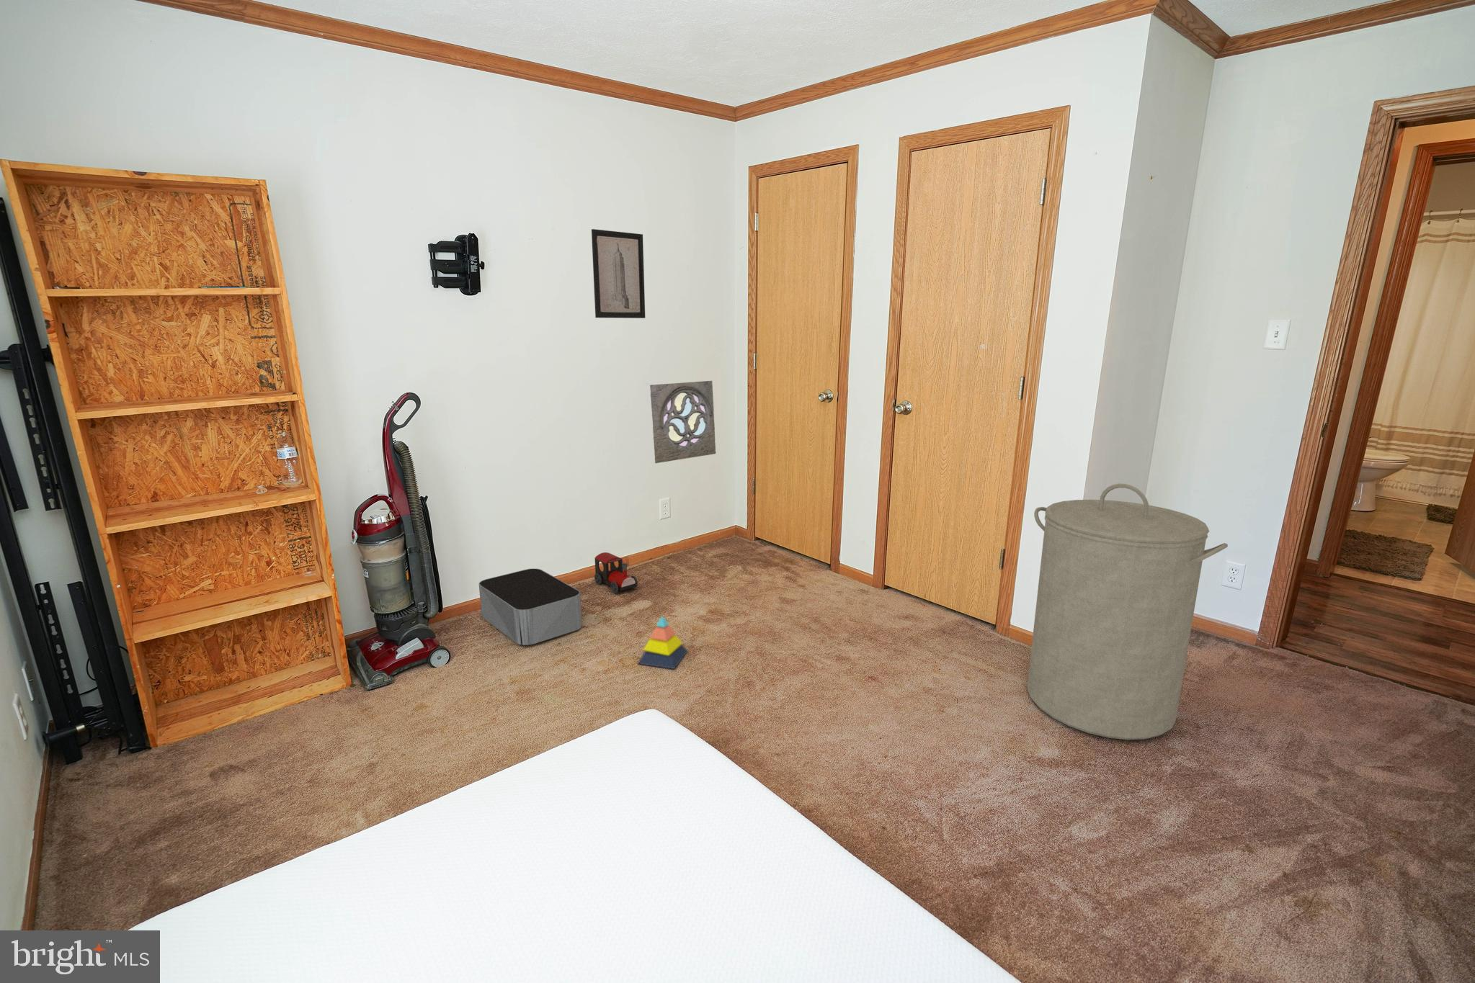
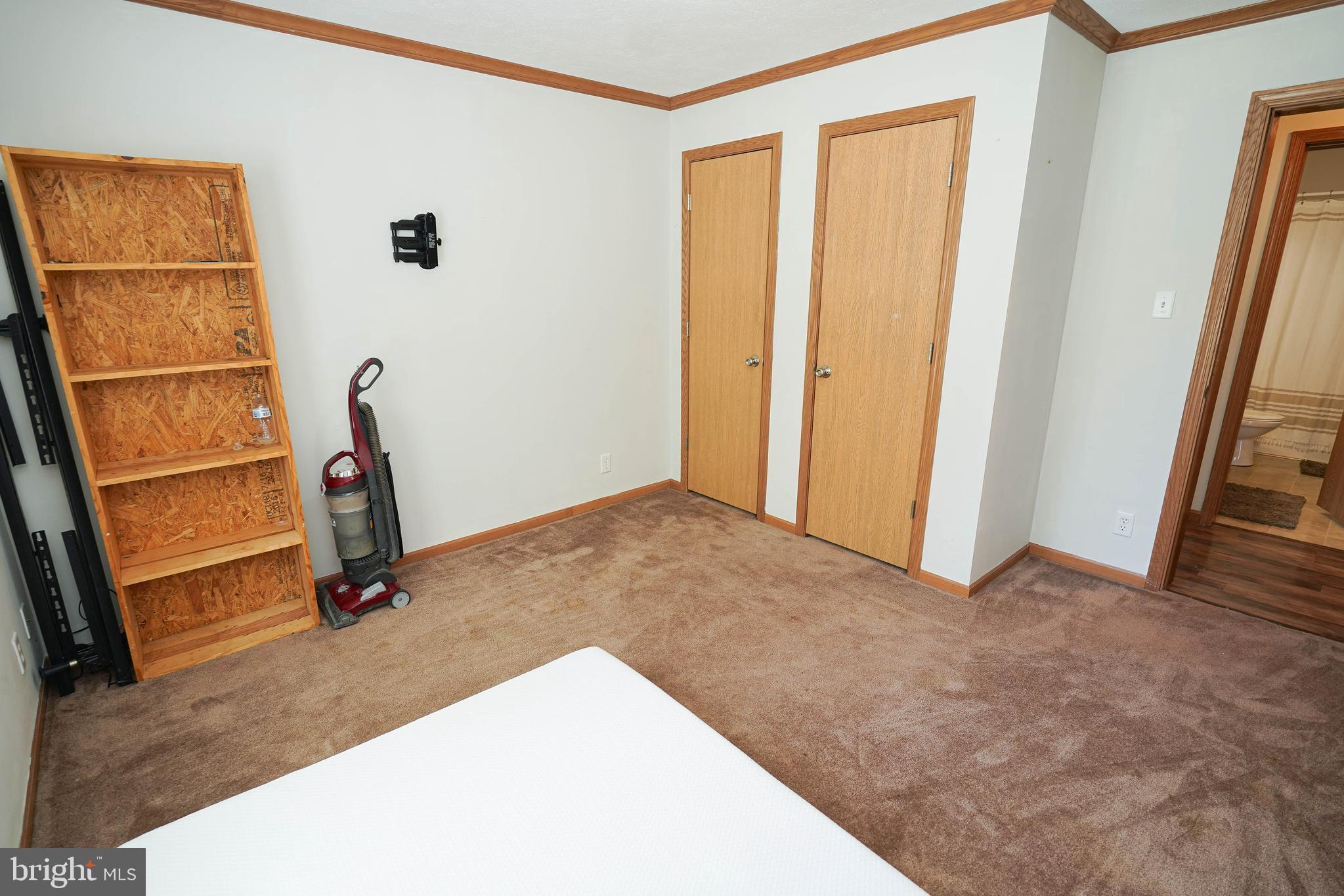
- stacking toy (662, 636)
- storage bin (530, 603)
- toy train (616, 572)
- wall art (619, 275)
- wall ornament (683, 420)
- laundry hamper (1112, 598)
